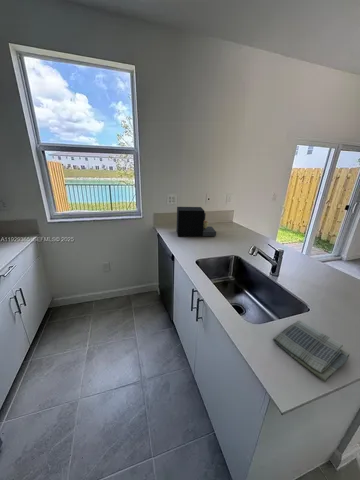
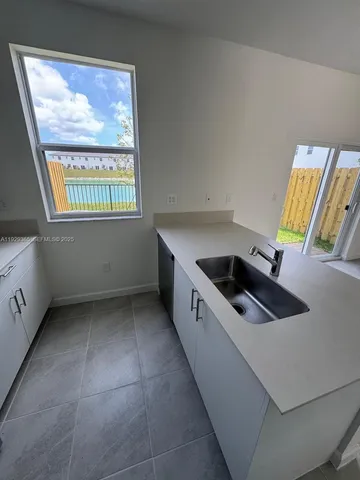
- dish towel (310, 345)
- coffee maker (196, 221)
